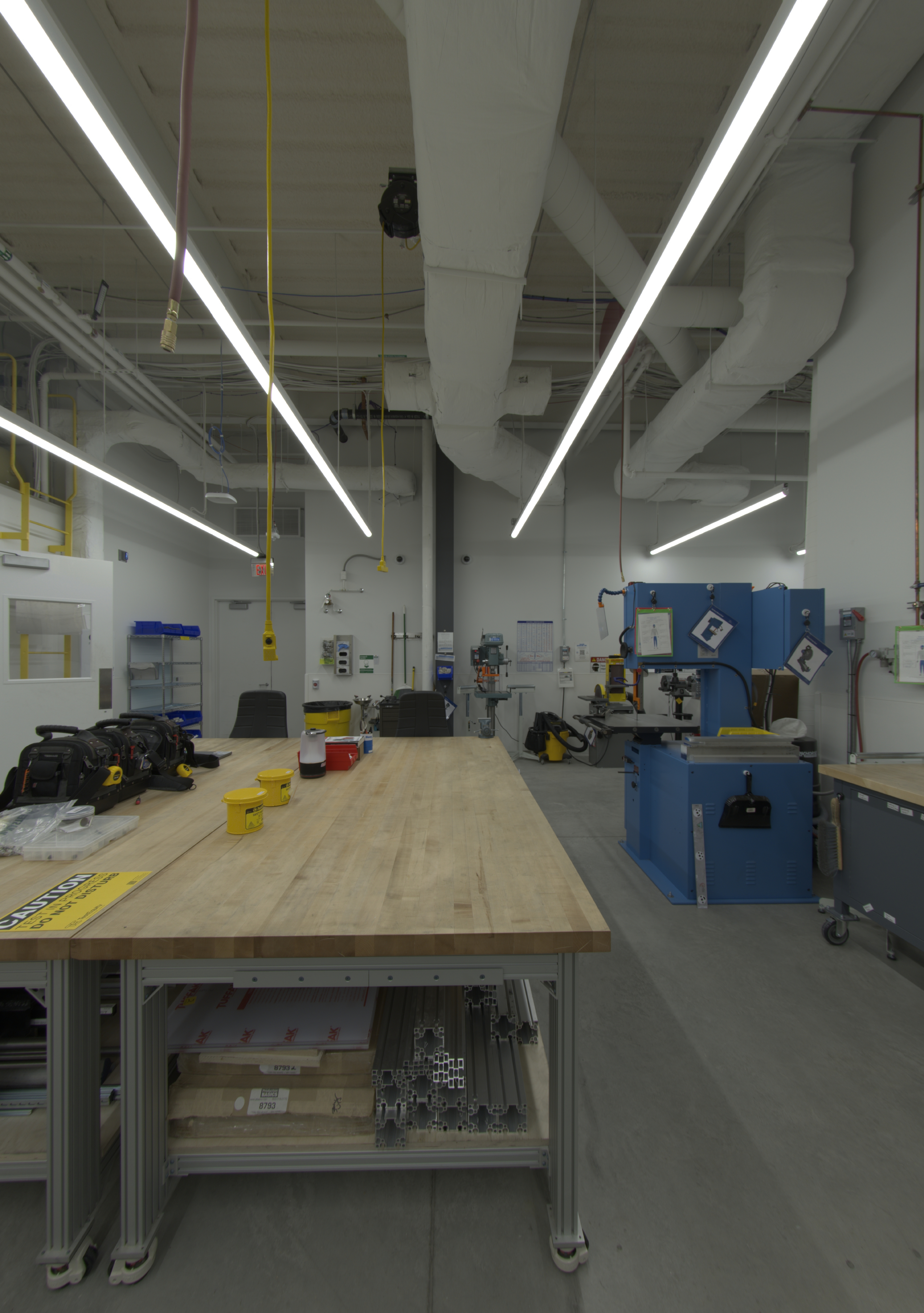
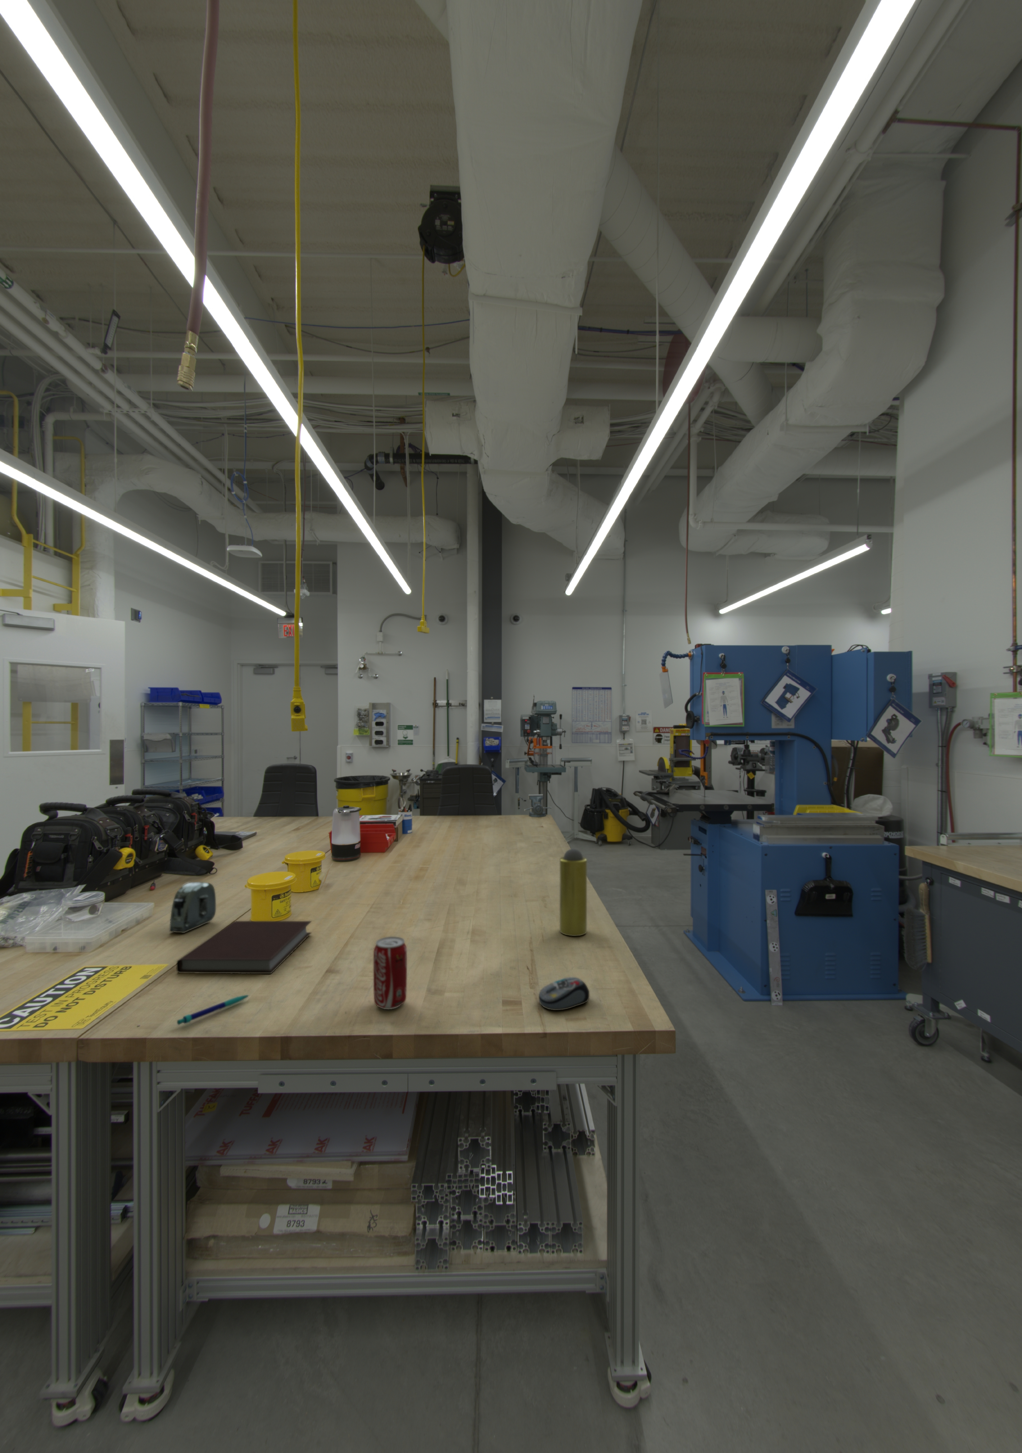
+ pen (216, 1007)
+ notebook (250, 945)
+ beverage can (390, 973)
+ tape measure (194, 905)
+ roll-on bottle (573, 890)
+ computer mouse (564, 992)
